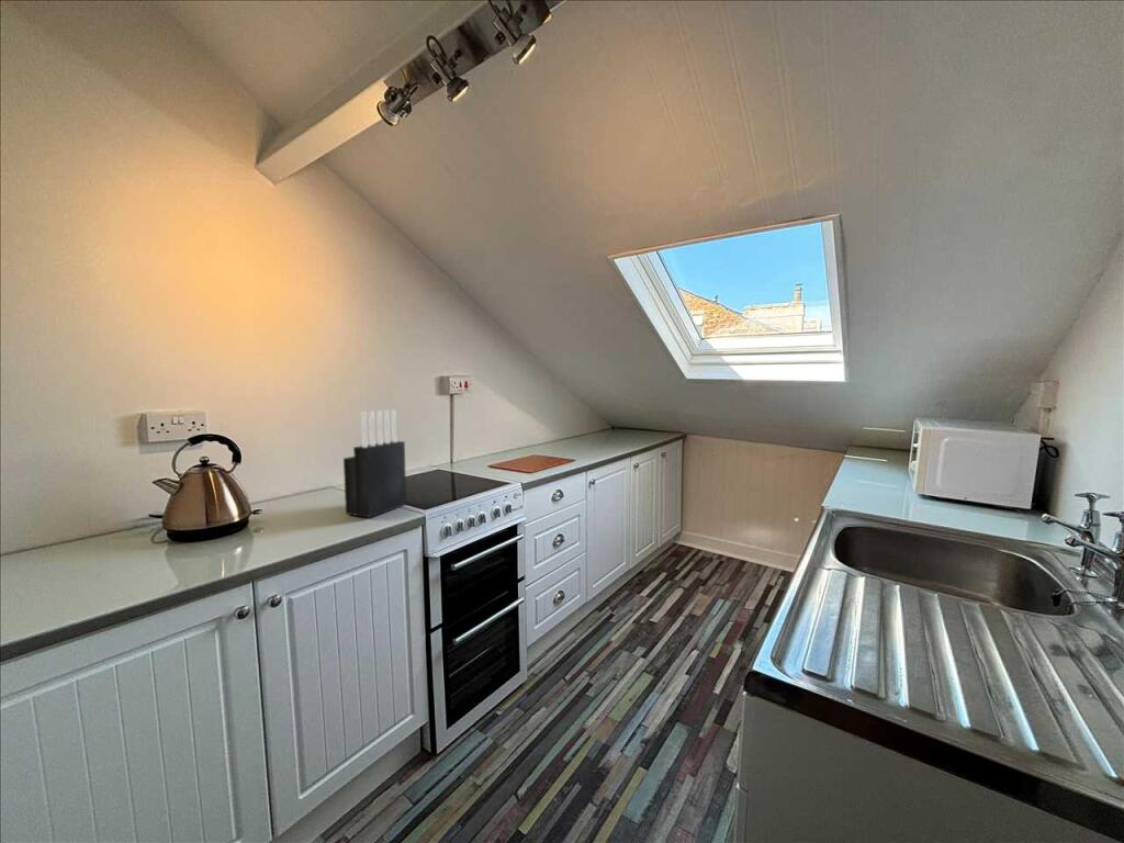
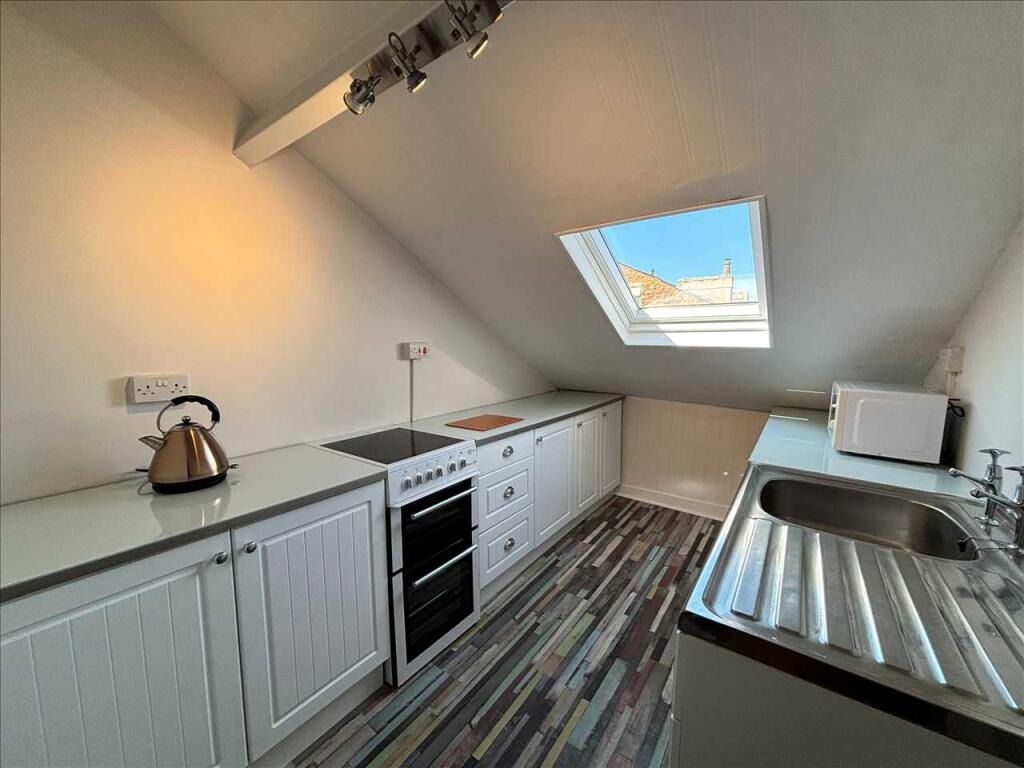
- knife block (372, 460)
